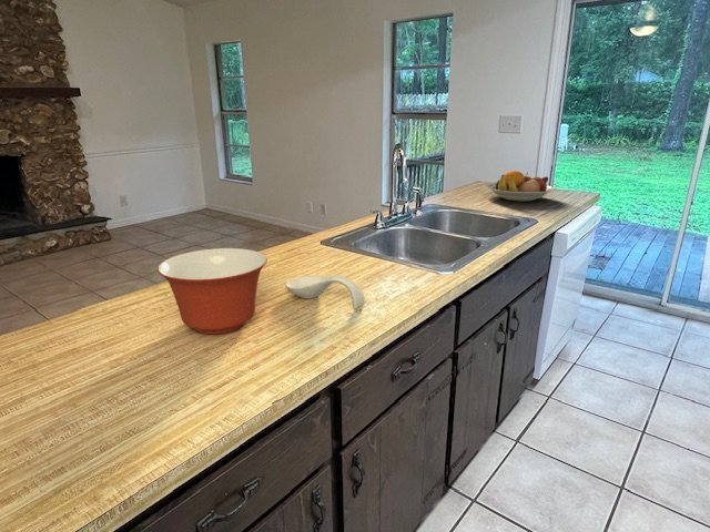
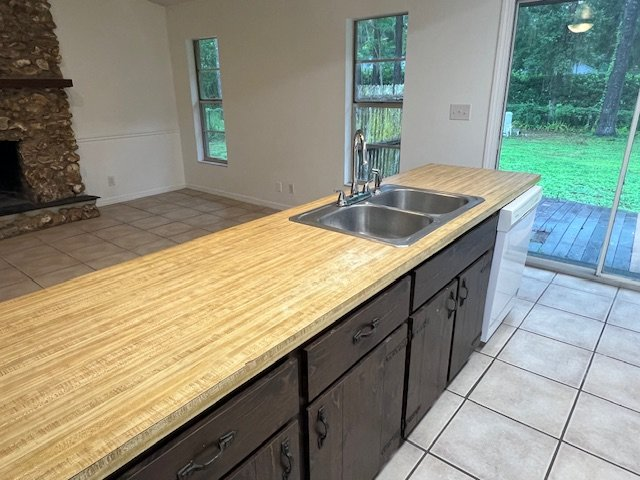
- mixing bowl (216, 293)
- fruit bowl (519, 184)
- spoon rest (324, 286)
